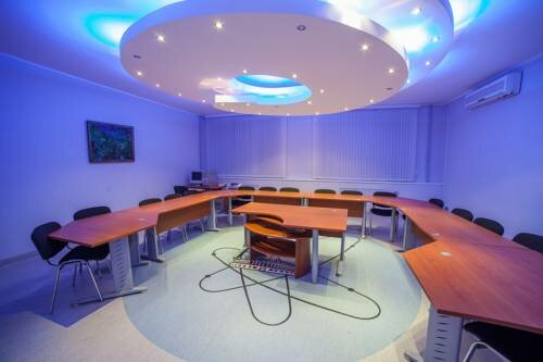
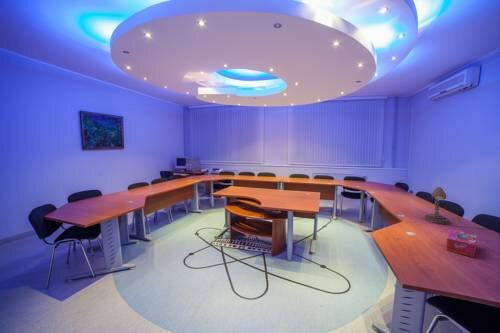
+ desk lamp (437, 203)
+ tissue box (461, 242)
